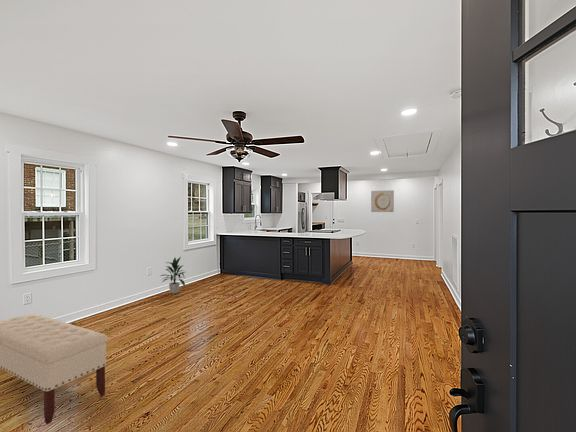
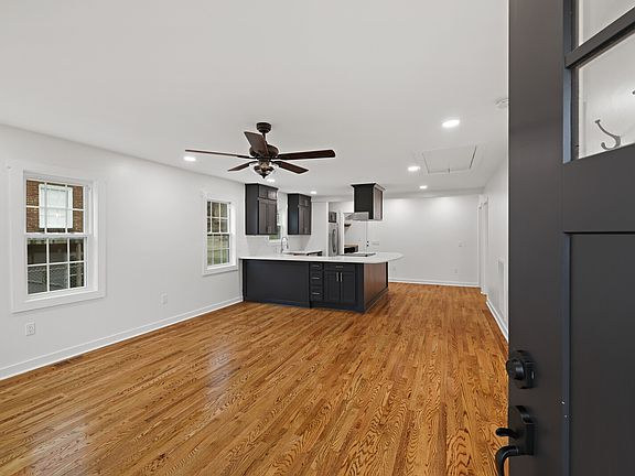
- wall art (382, 201)
- indoor plant (174, 275)
- bench (41, 358)
